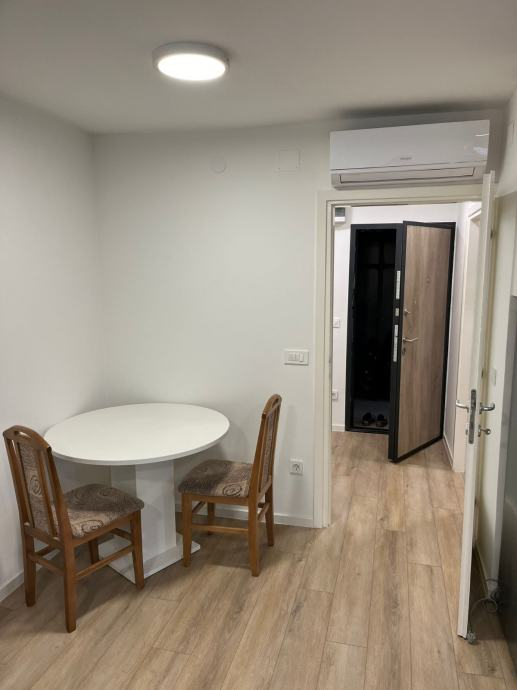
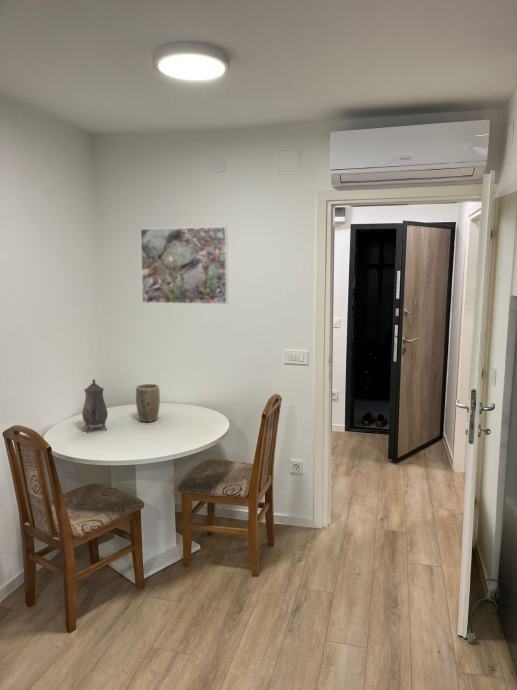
+ plant pot (148, 403)
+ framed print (183, 266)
+ teapot (94, 405)
